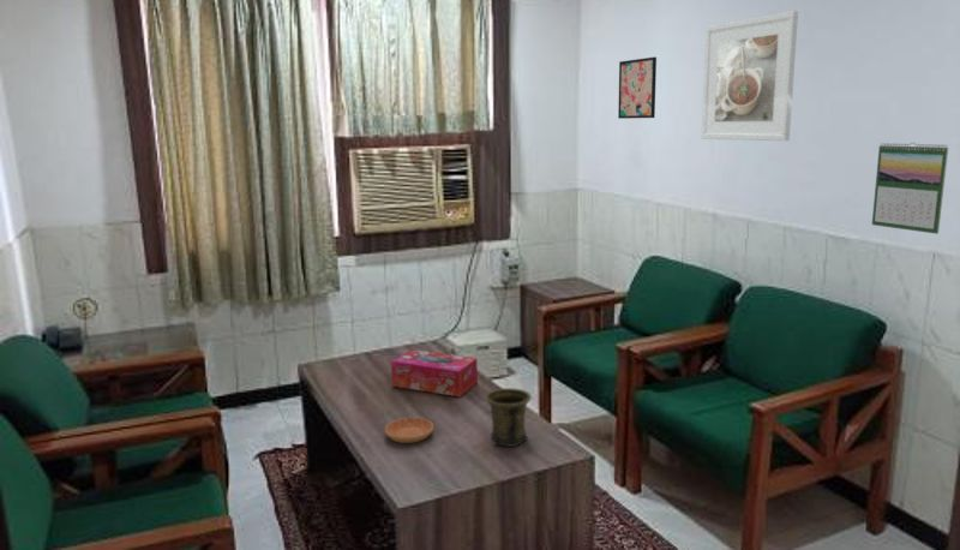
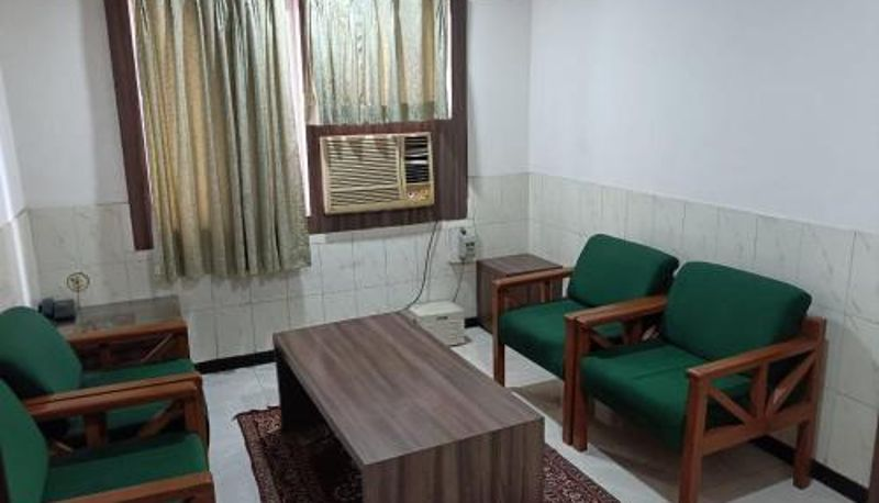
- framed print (745, 80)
- calendar (907, 186)
- tissue box (434, 371)
- mug (509, 418)
- wall art (636, 89)
- saucer (409, 430)
